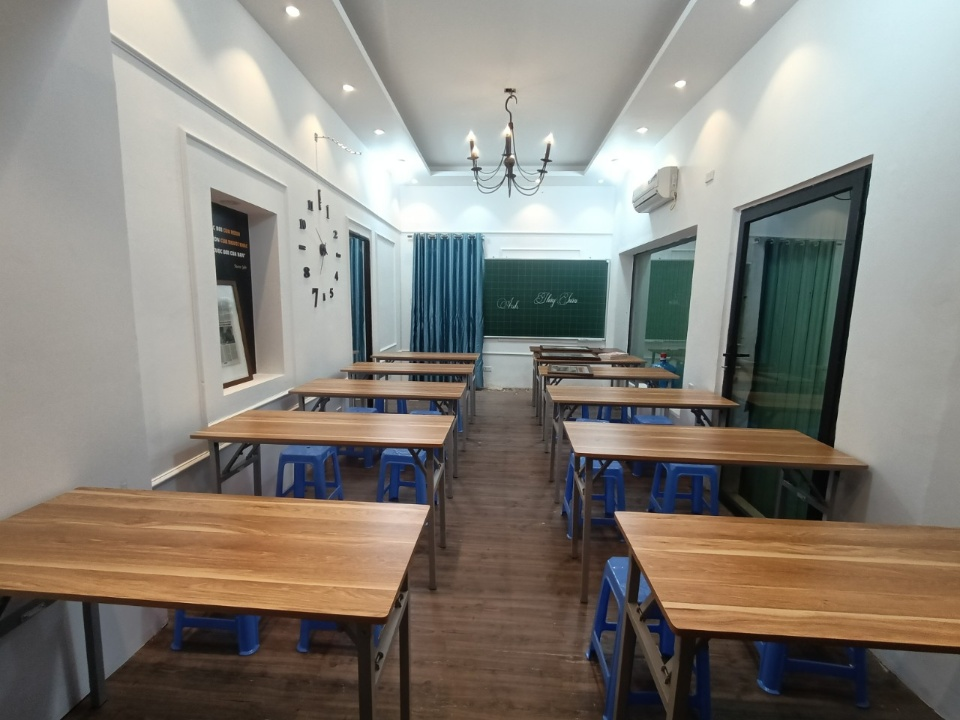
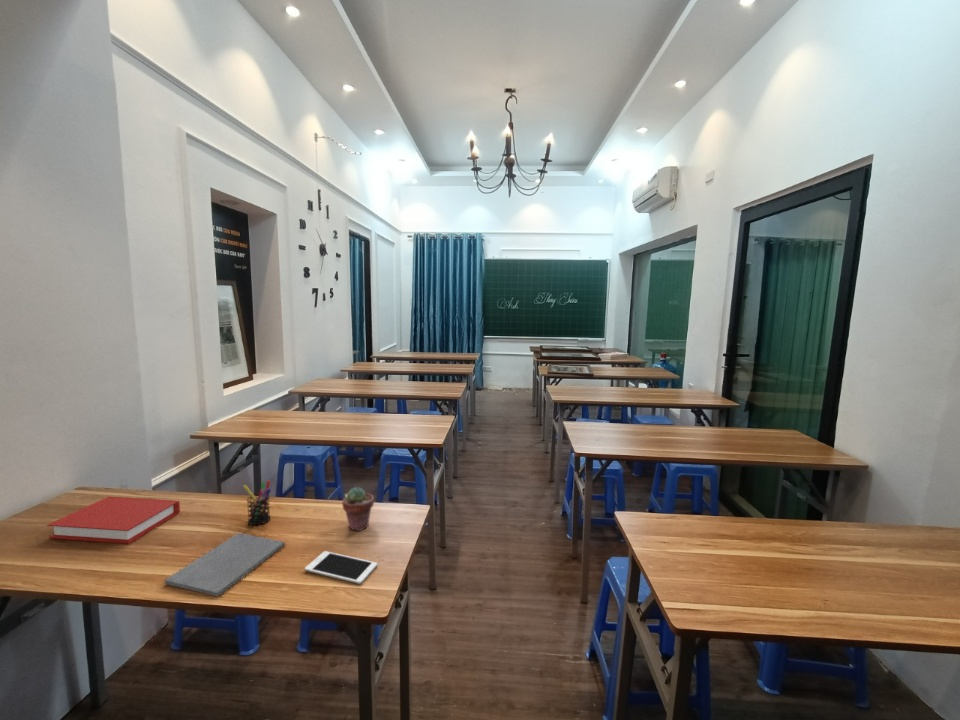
+ potted succulent (358, 506)
+ cell phone (341, 566)
+ notepad (229, 561)
+ pen holder (260, 499)
+ book (118, 518)
